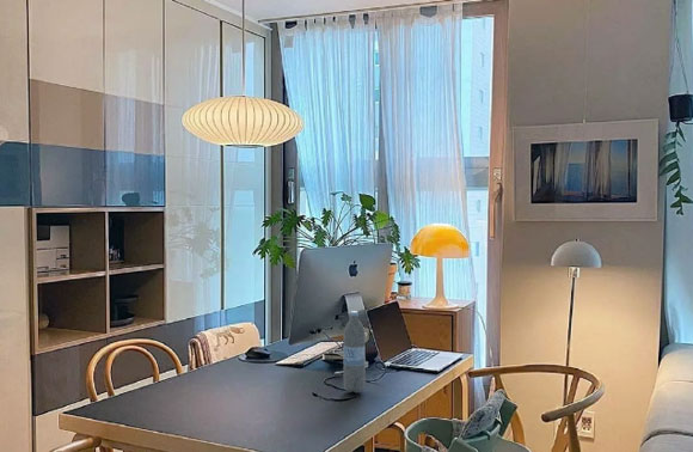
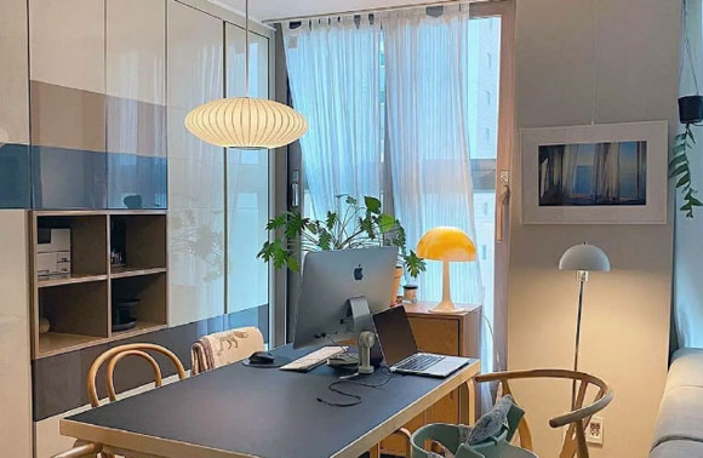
- water bottle (354, 352)
